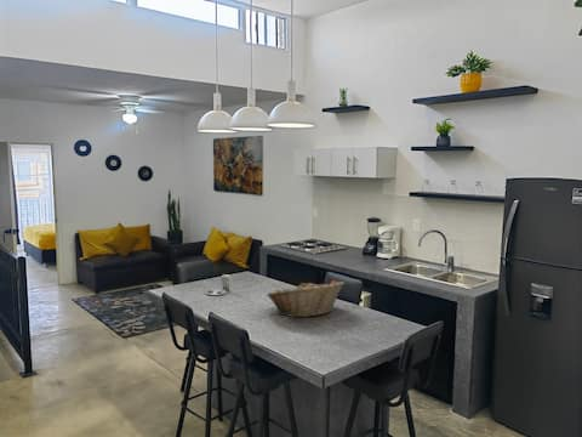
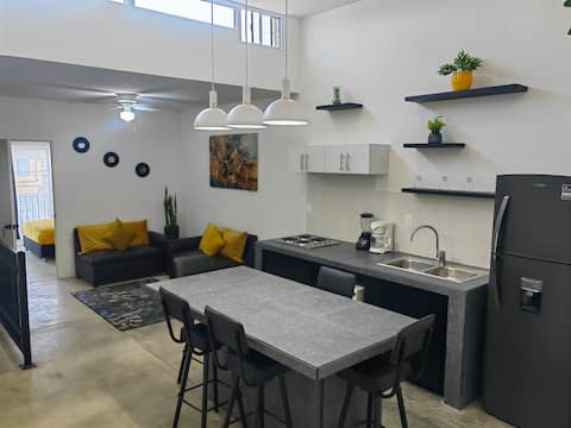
- plate (222, 284)
- fruit basket (306, 295)
